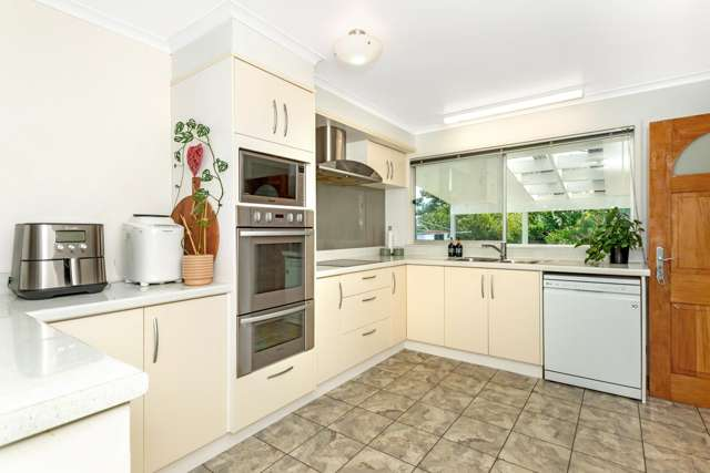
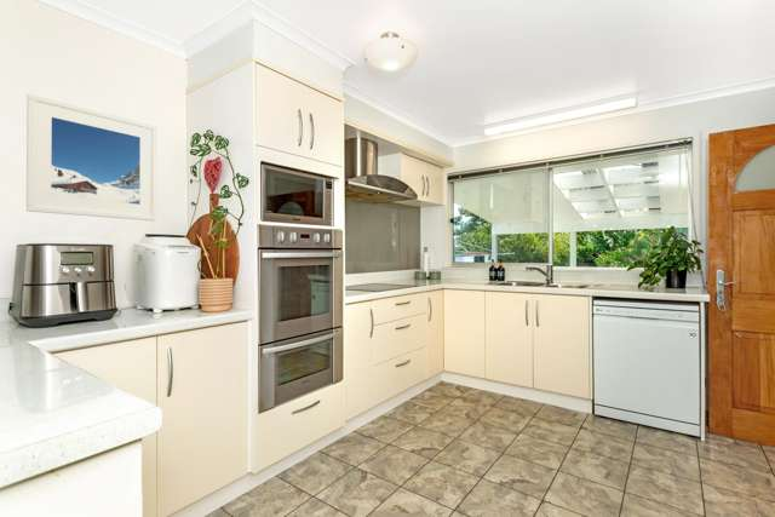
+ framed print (98, 163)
